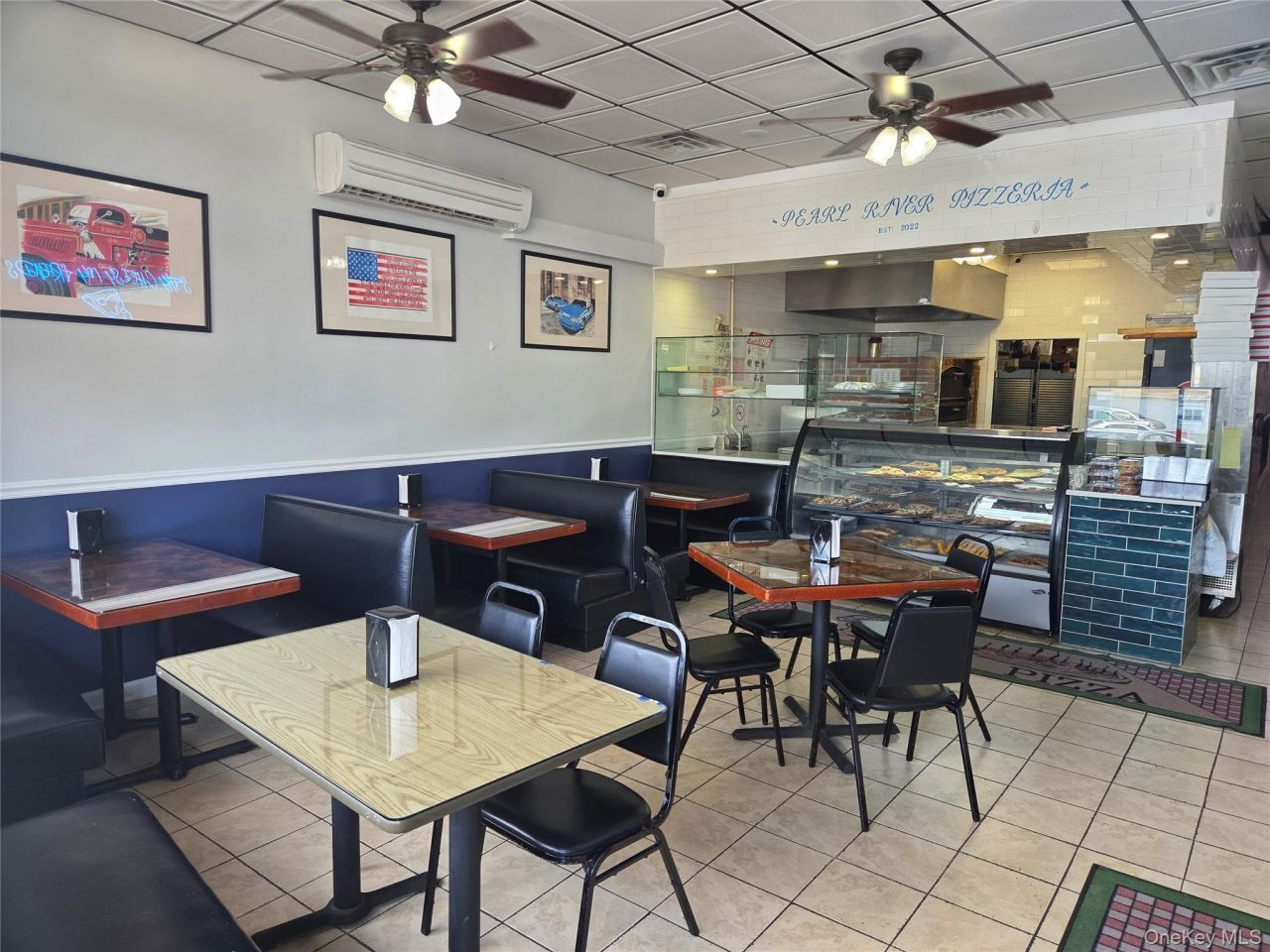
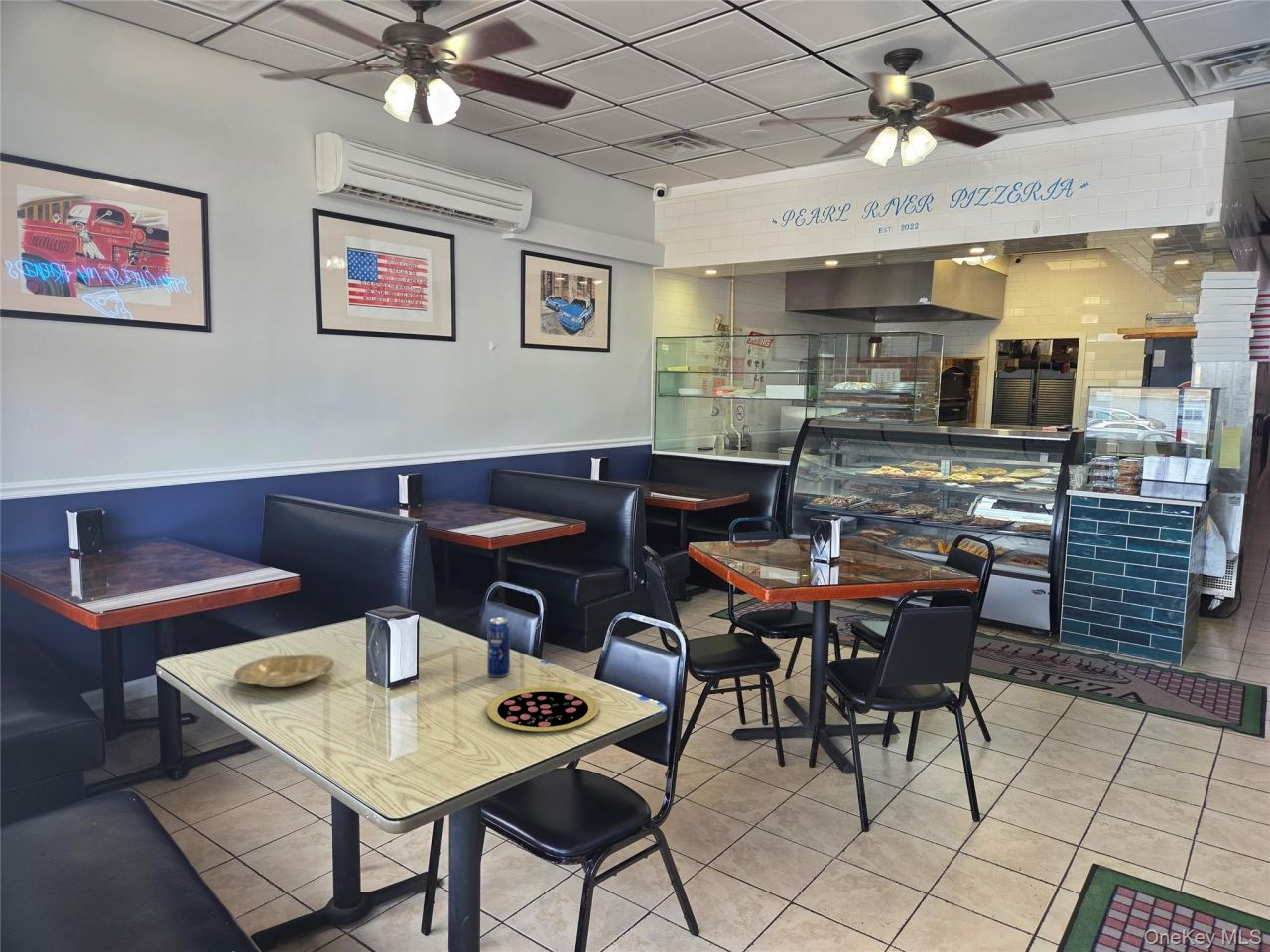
+ plate (284, 673)
+ pizza (543, 708)
+ beverage can (498, 647)
